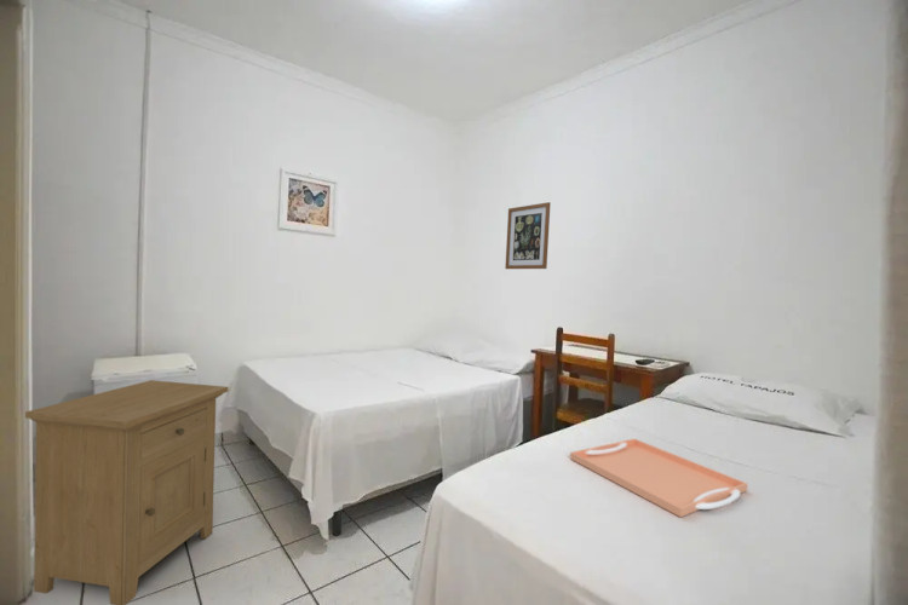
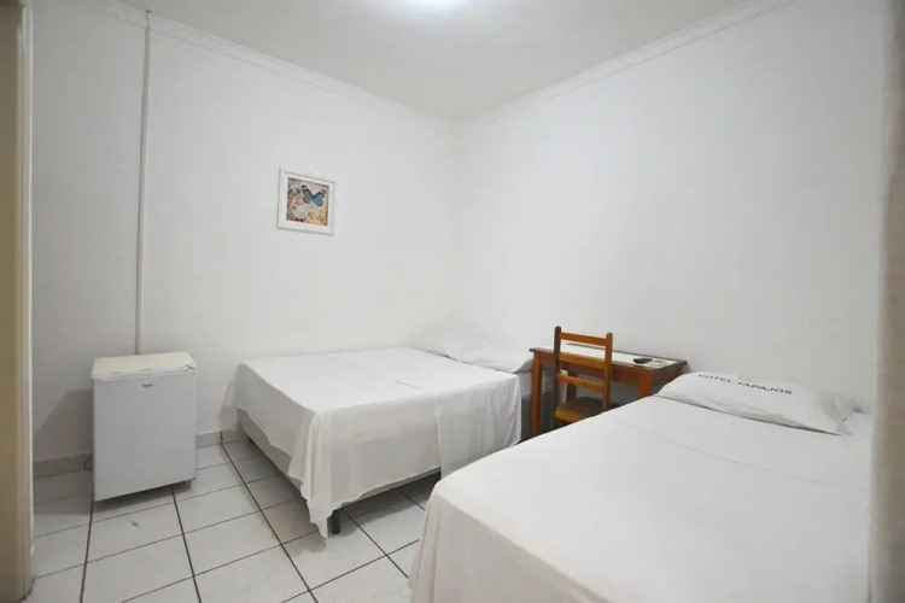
- nightstand (138, 478)
- wall art (527, 237)
- serving tray (653, 469)
